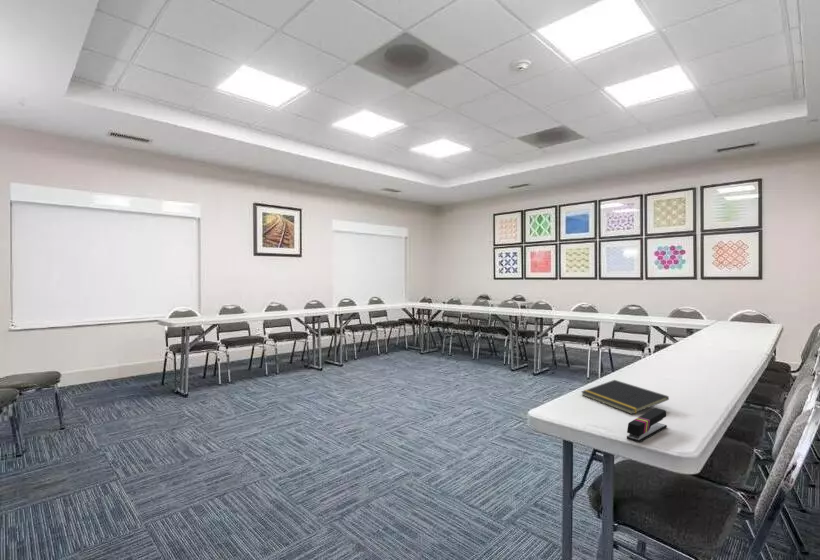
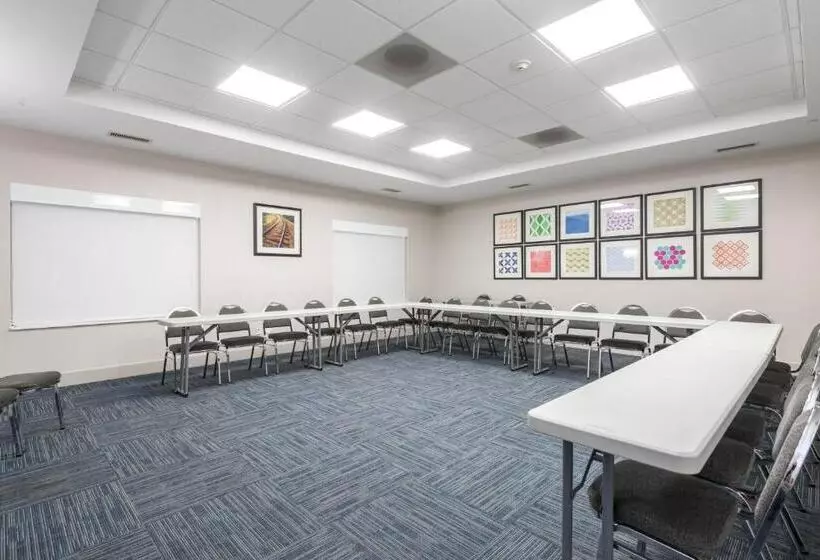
- notepad (622, 395)
- stapler (647, 423)
